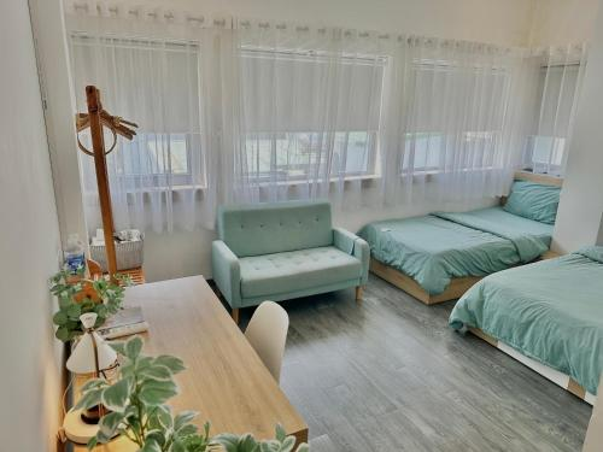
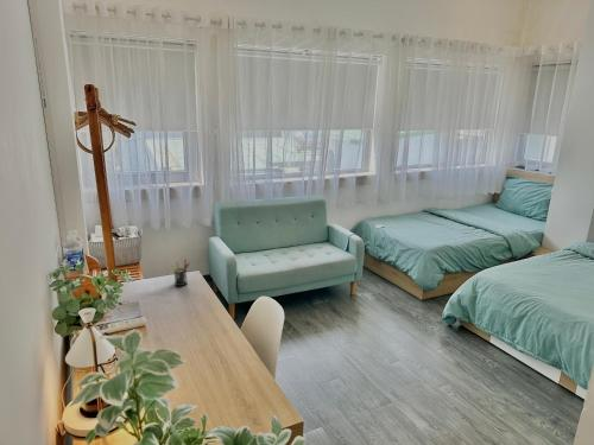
+ pen holder (179, 272)
